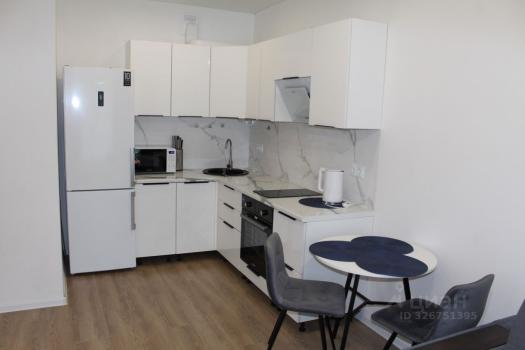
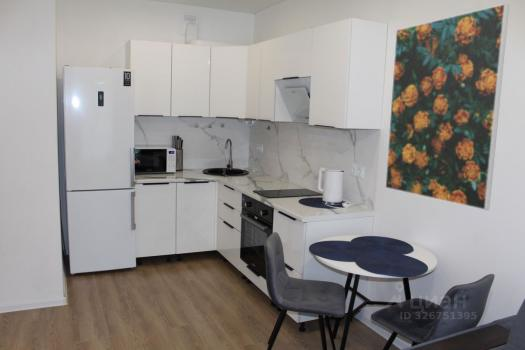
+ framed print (437, 110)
